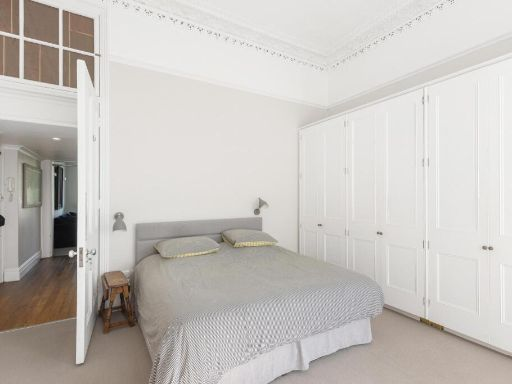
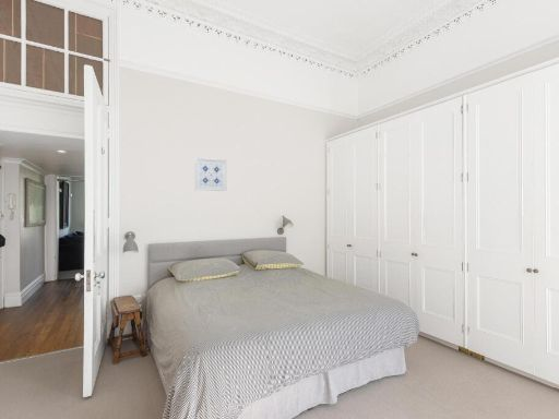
+ wall art (211, 175)
